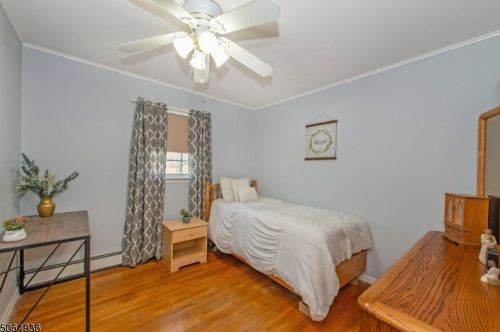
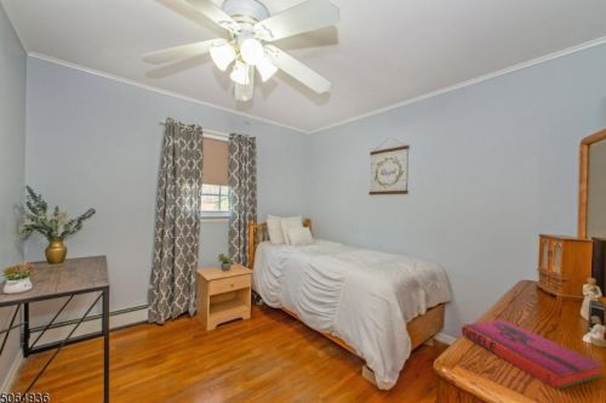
+ hardback book (522, 347)
